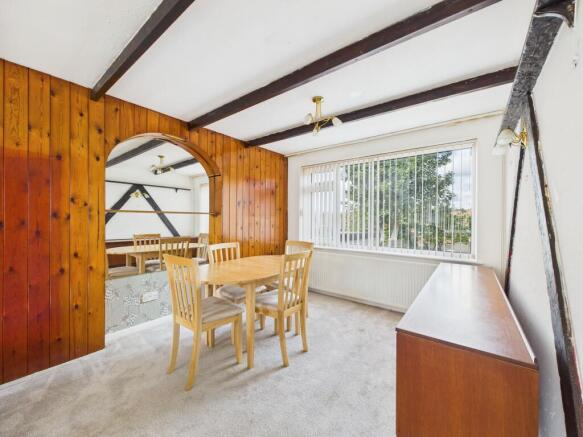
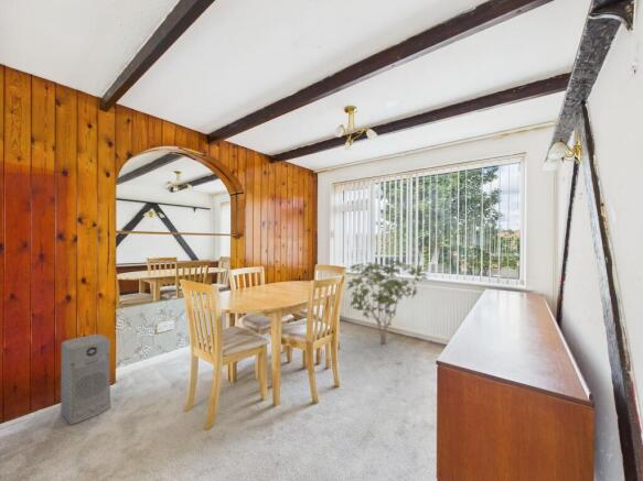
+ shrub (384, 300)
+ air purifier (85, 374)
